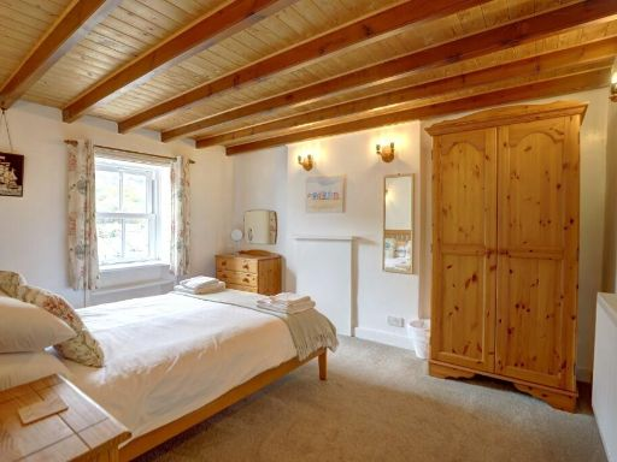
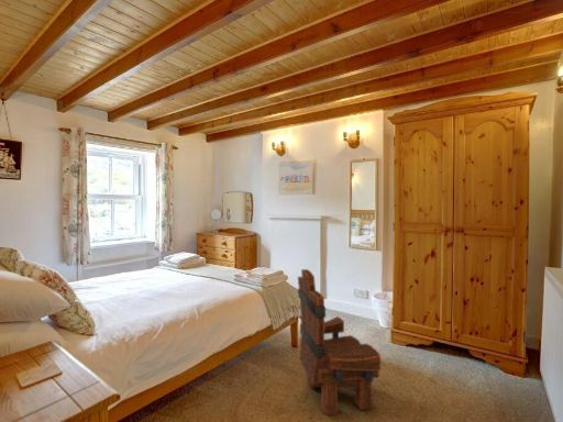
+ wooden chair (339, 332)
